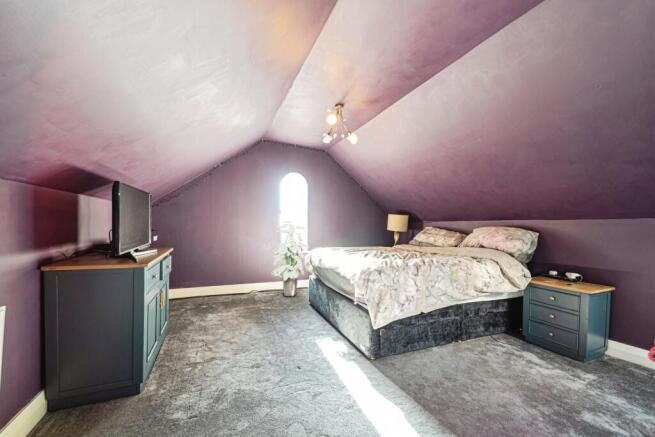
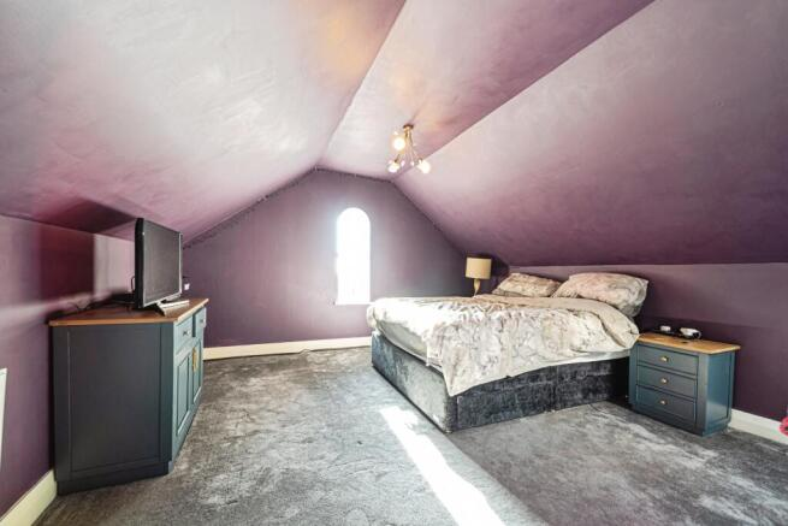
- indoor plant (288, 257)
